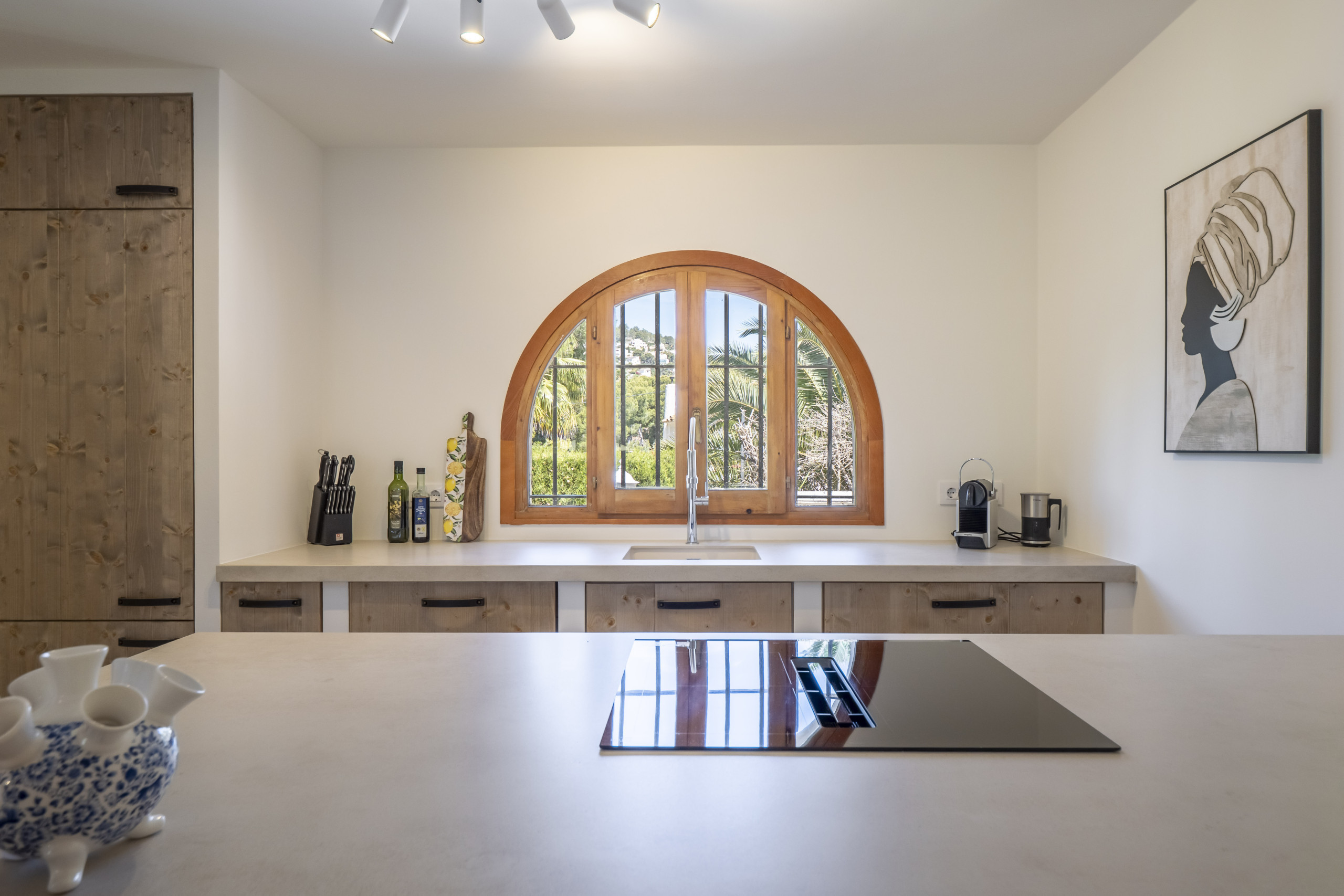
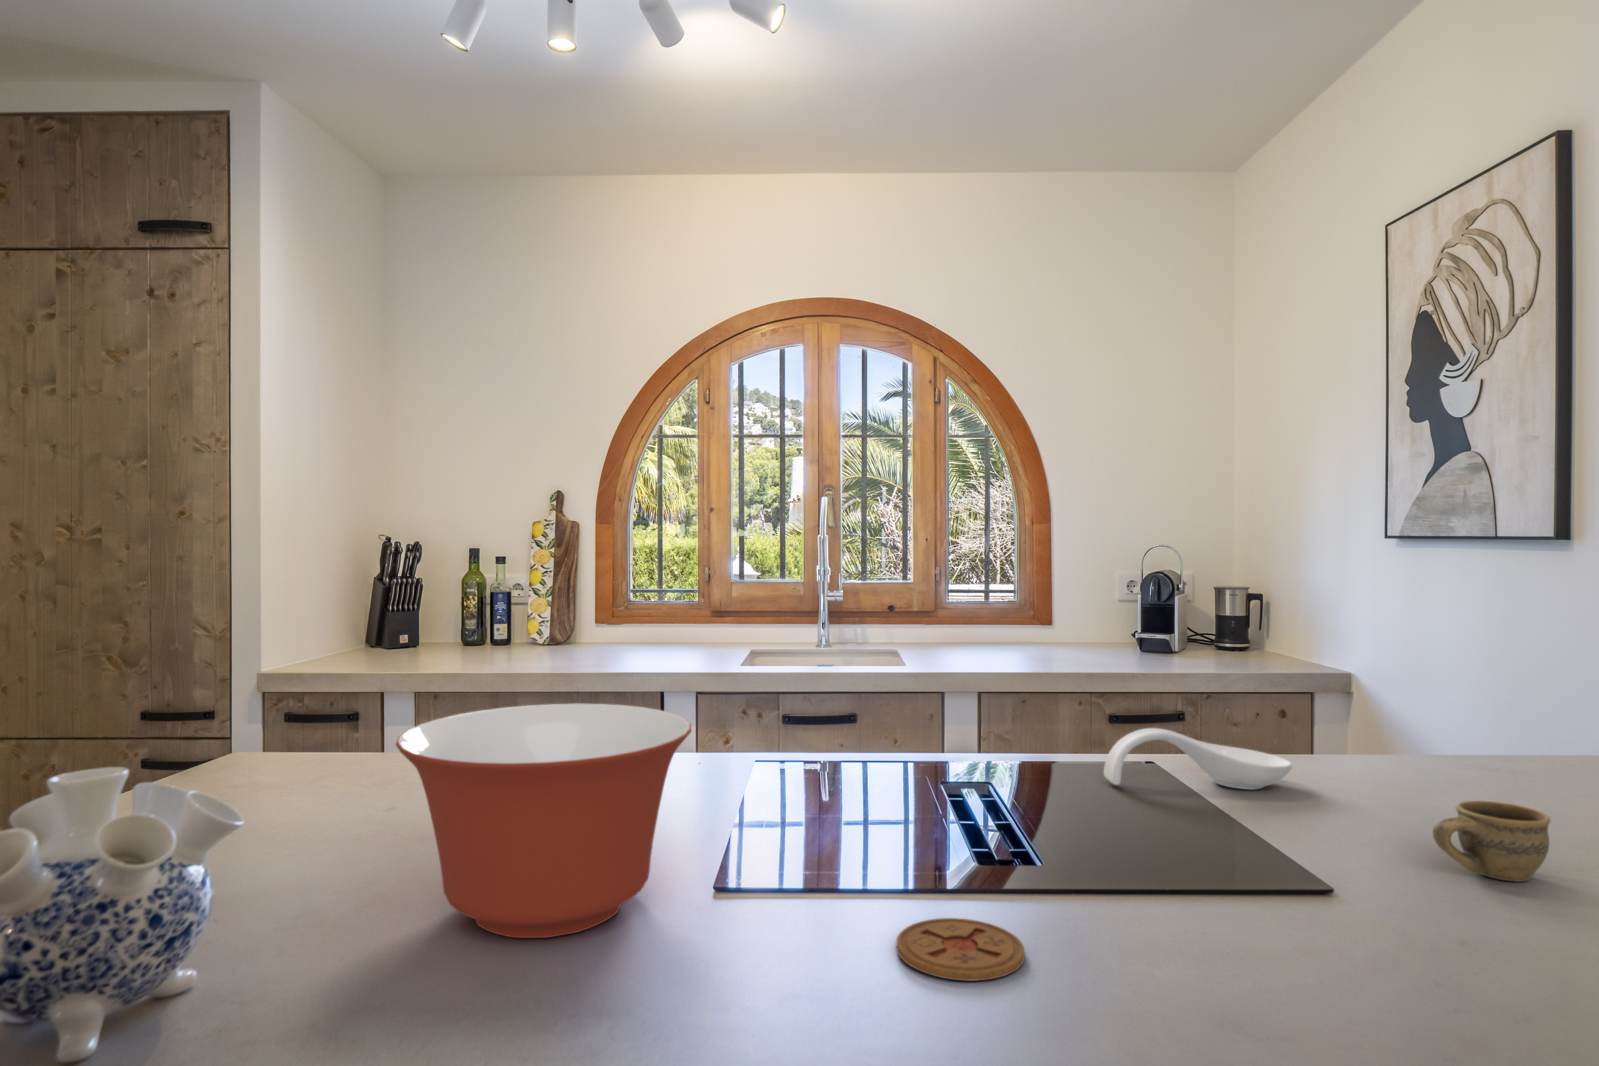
+ cup (1486, 842)
+ coaster (959, 947)
+ spoon rest (1197, 757)
+ mixing bowl (548, 819)
